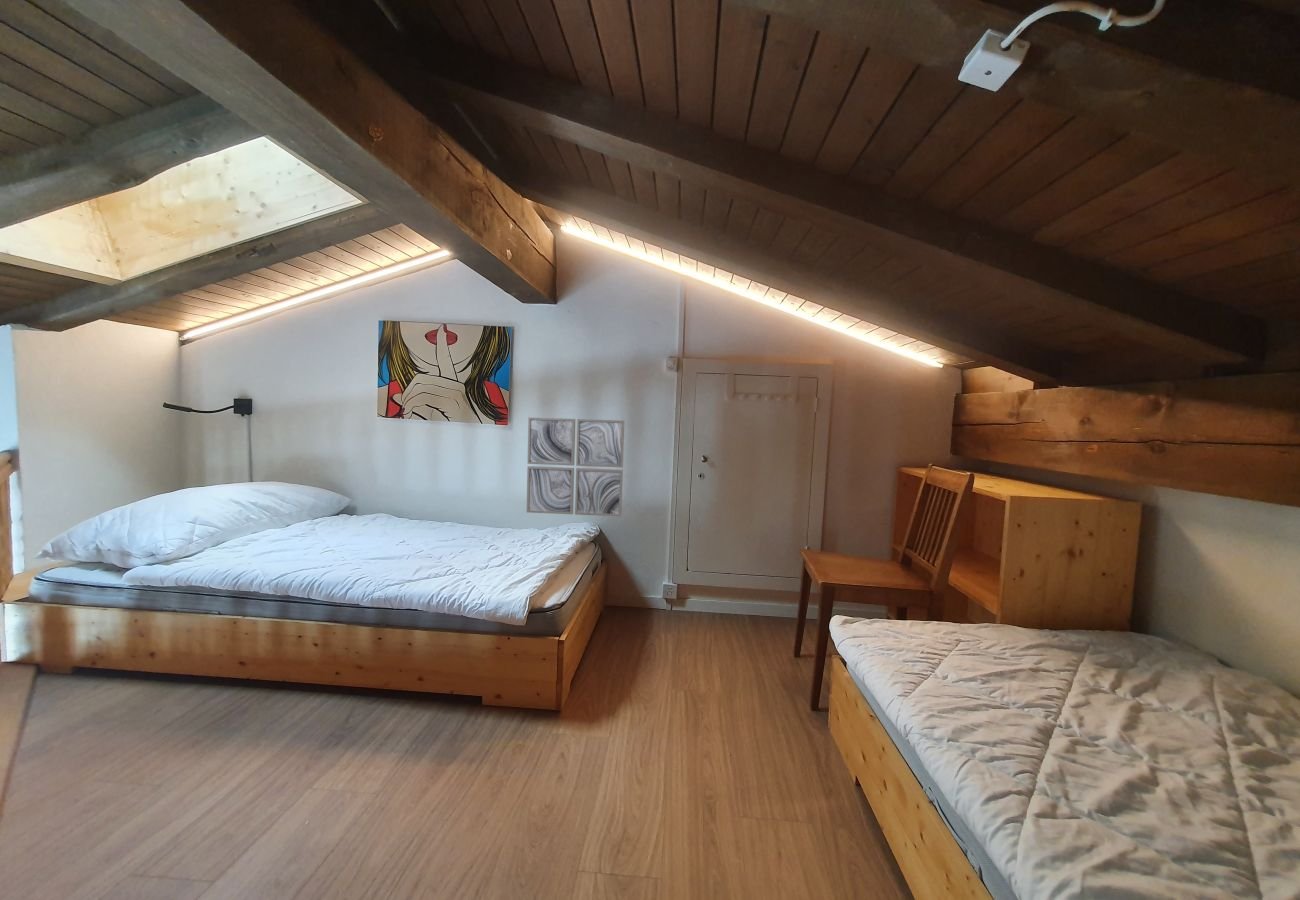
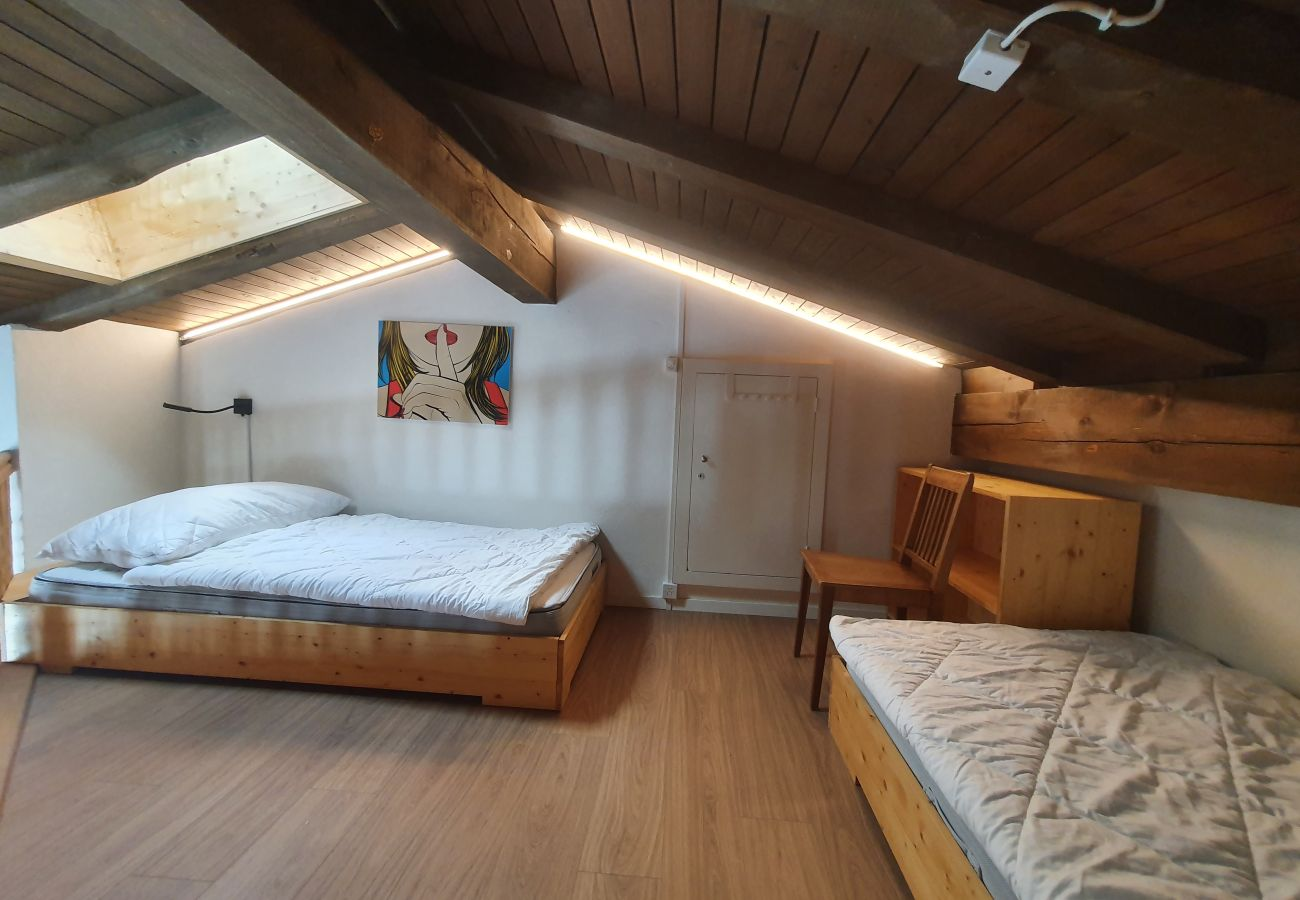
- wall art (576, 465)
